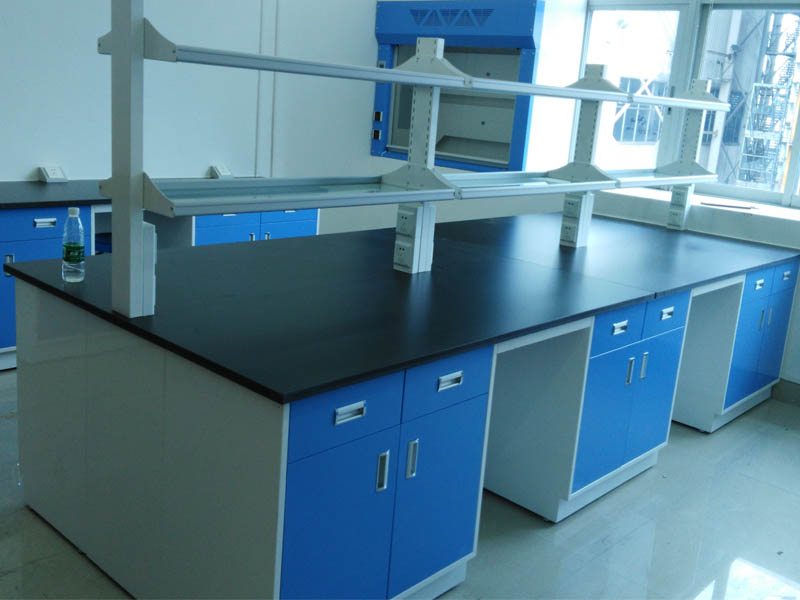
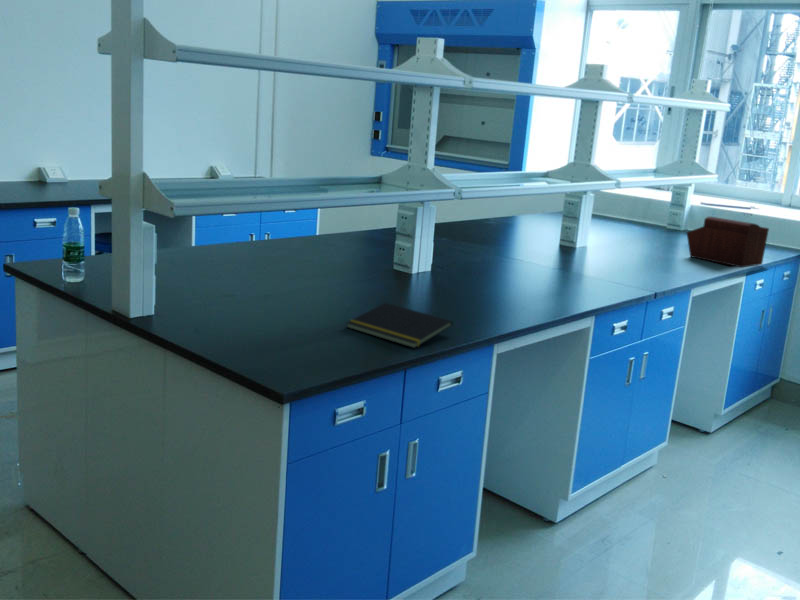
+ notepad (399, 324)
+ sewing box (726, 239)
